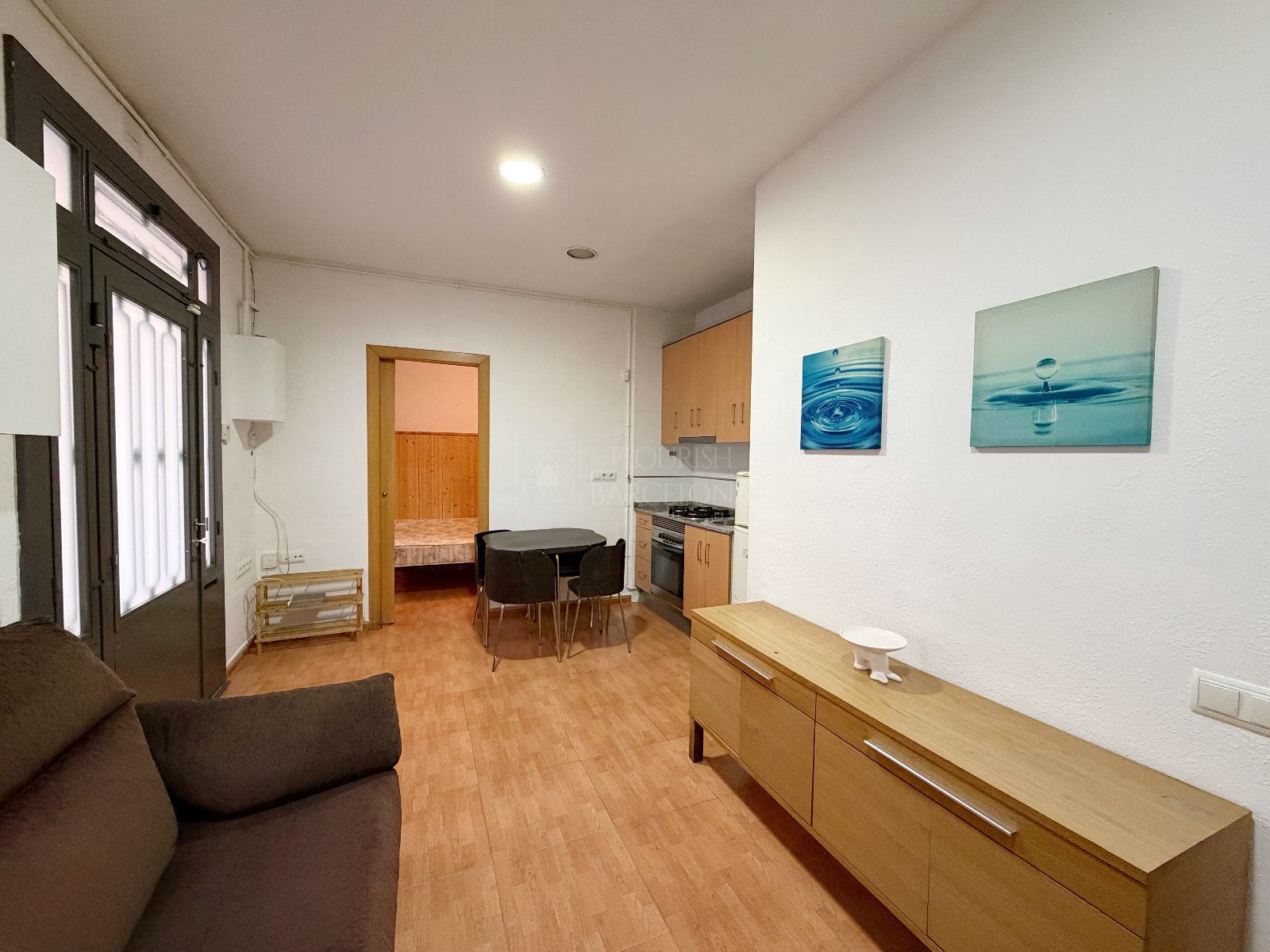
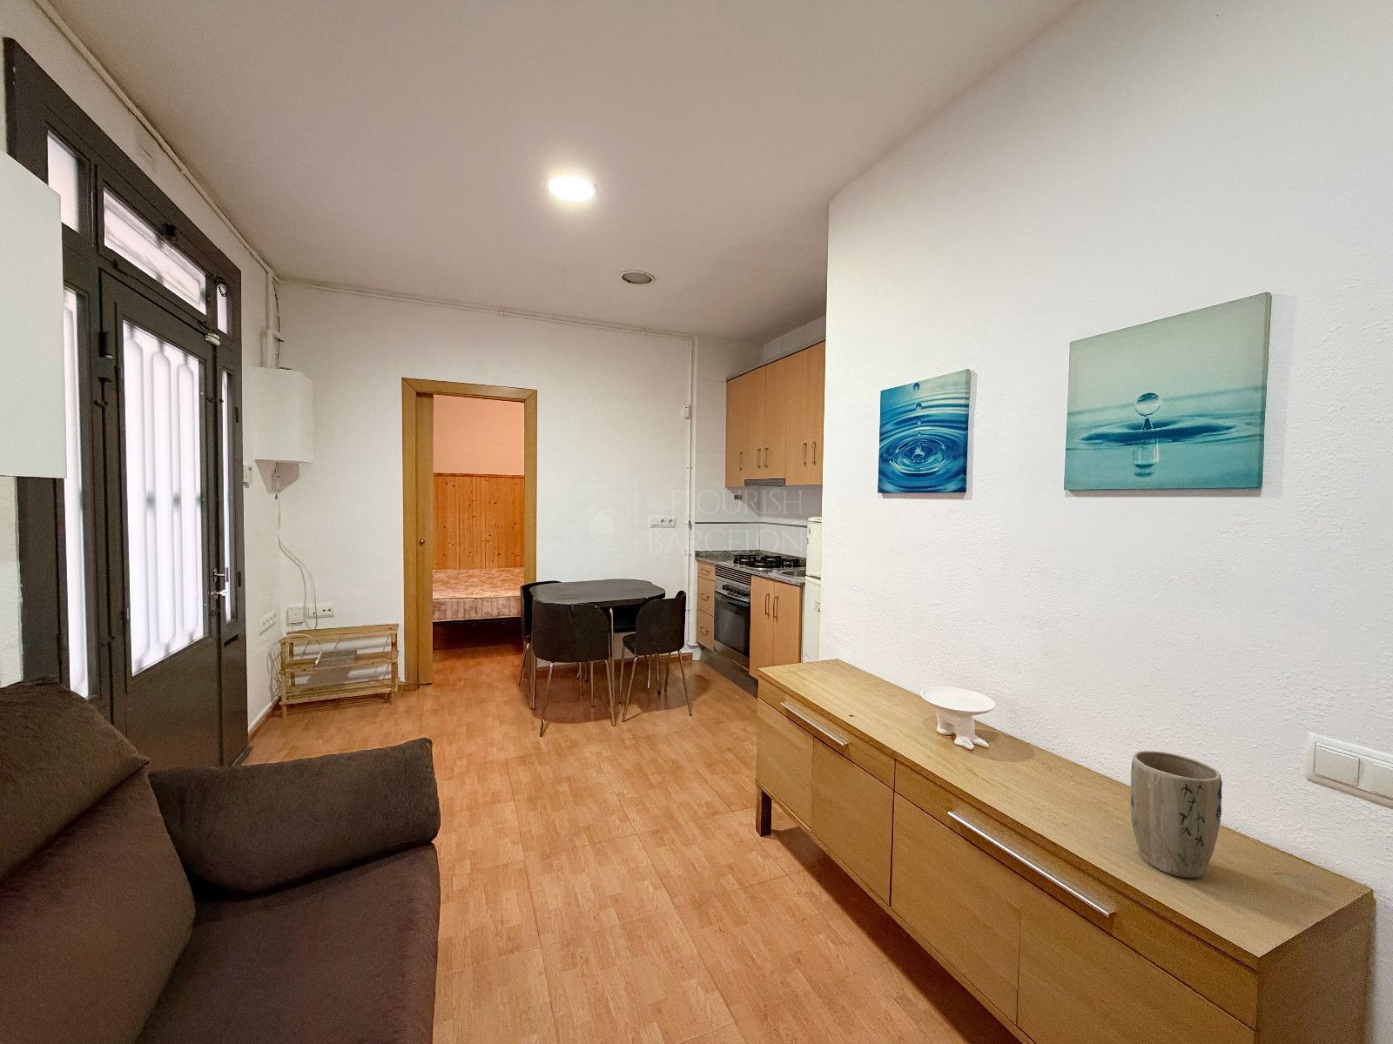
+ plant pot (1174, 814)
